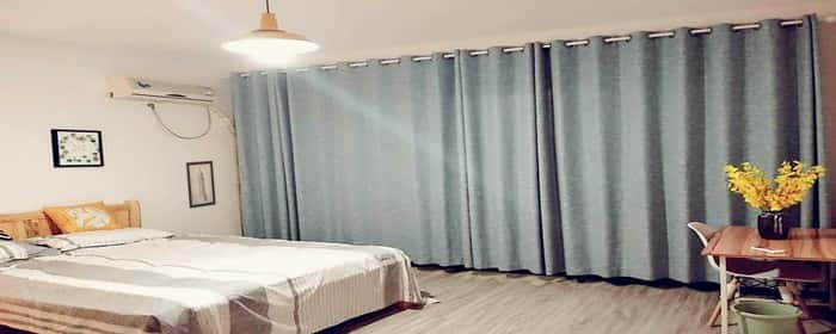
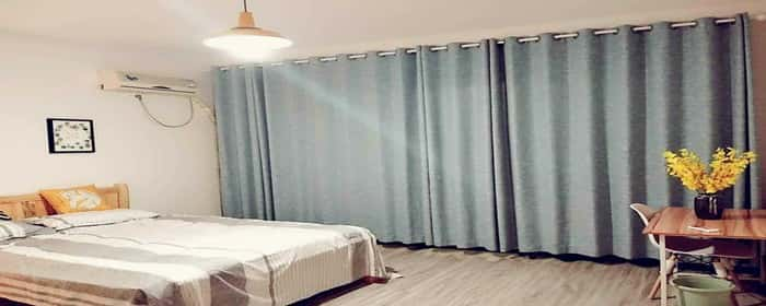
- wall art (201, 184)
